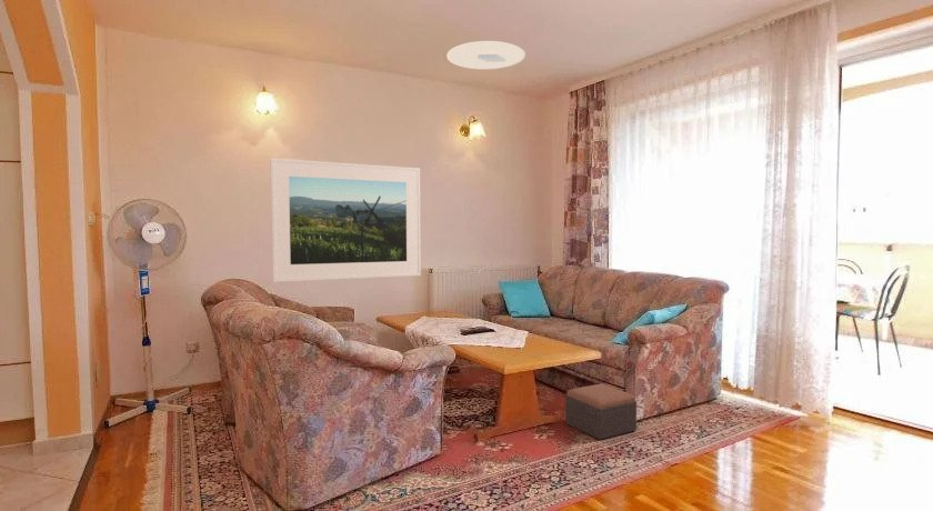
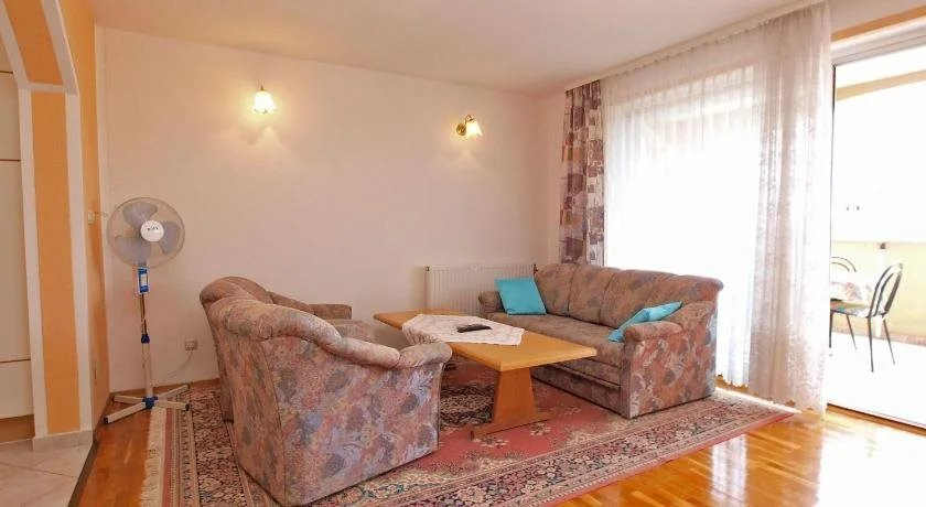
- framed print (351, 221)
- footstool (600, 409)
- ceiling light (485, 52)
